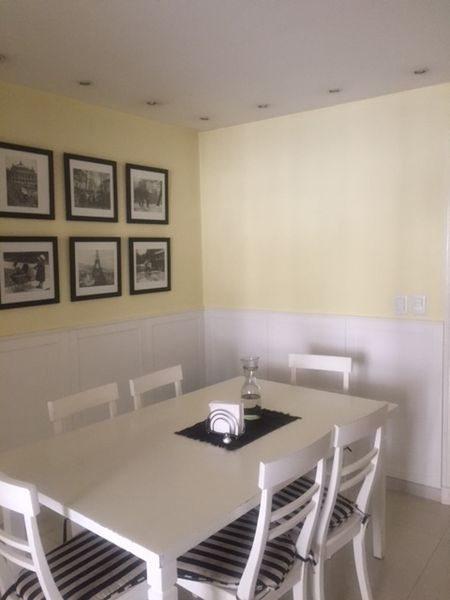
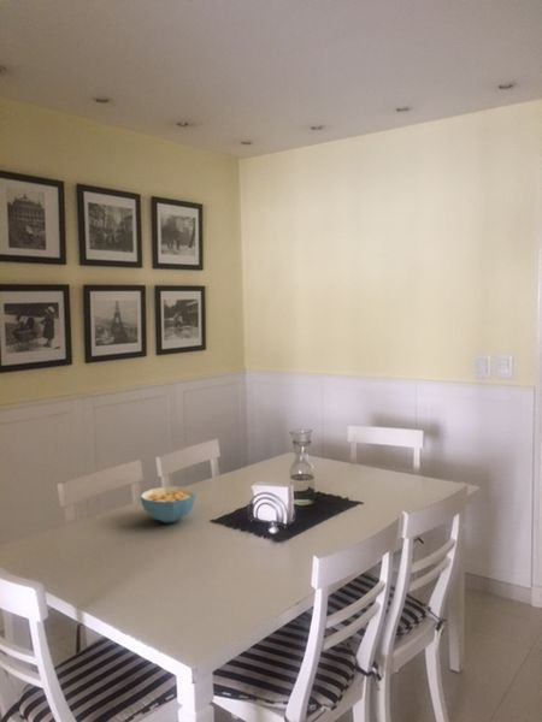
+ cereal bowl (169, 507)
